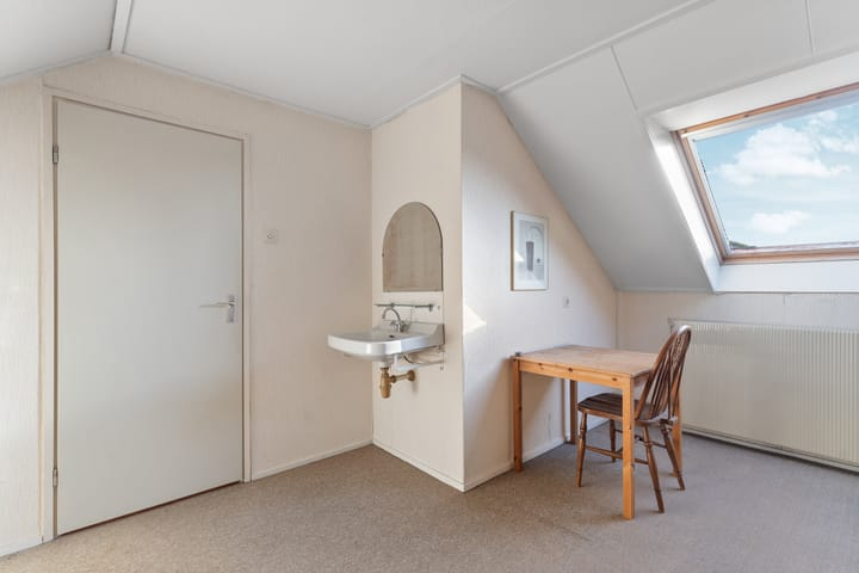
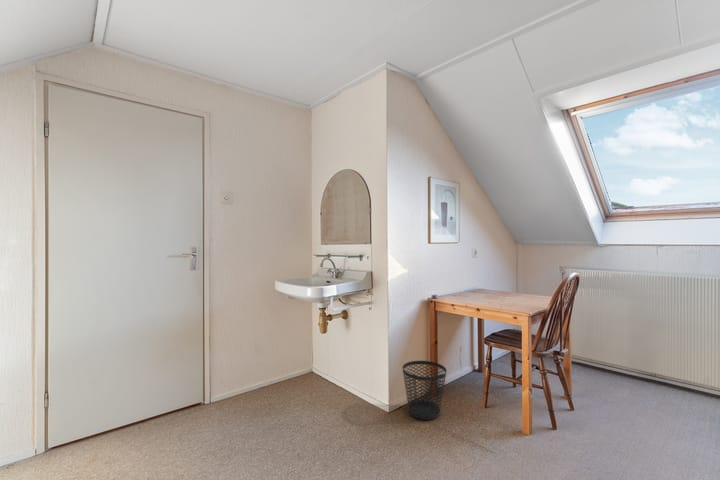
+ wastebasket (424, 390)
